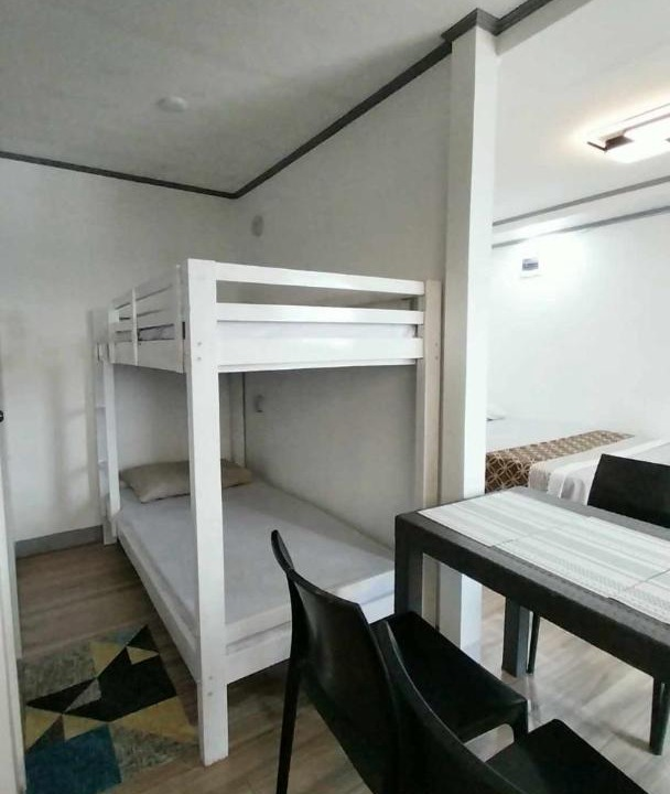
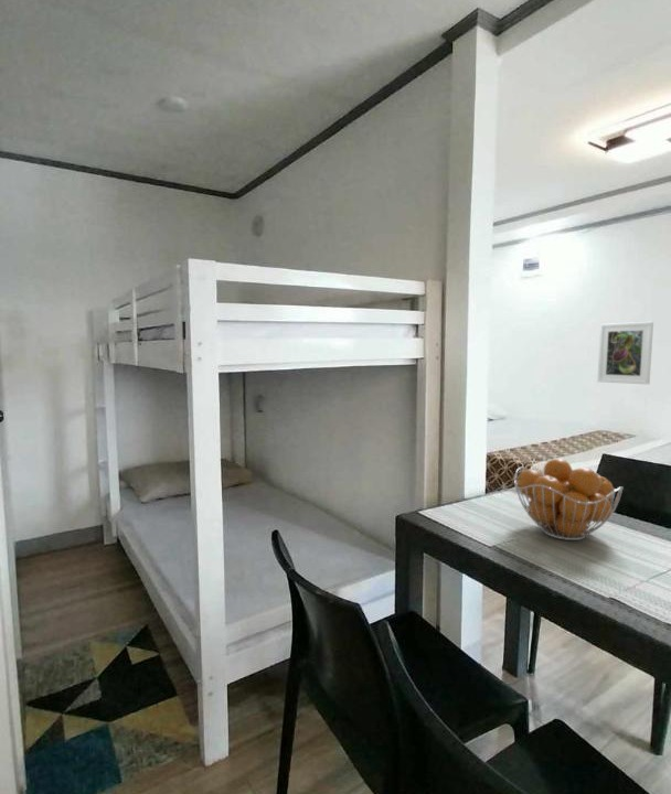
+ fruit basket (565, 497)
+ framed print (624, 353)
